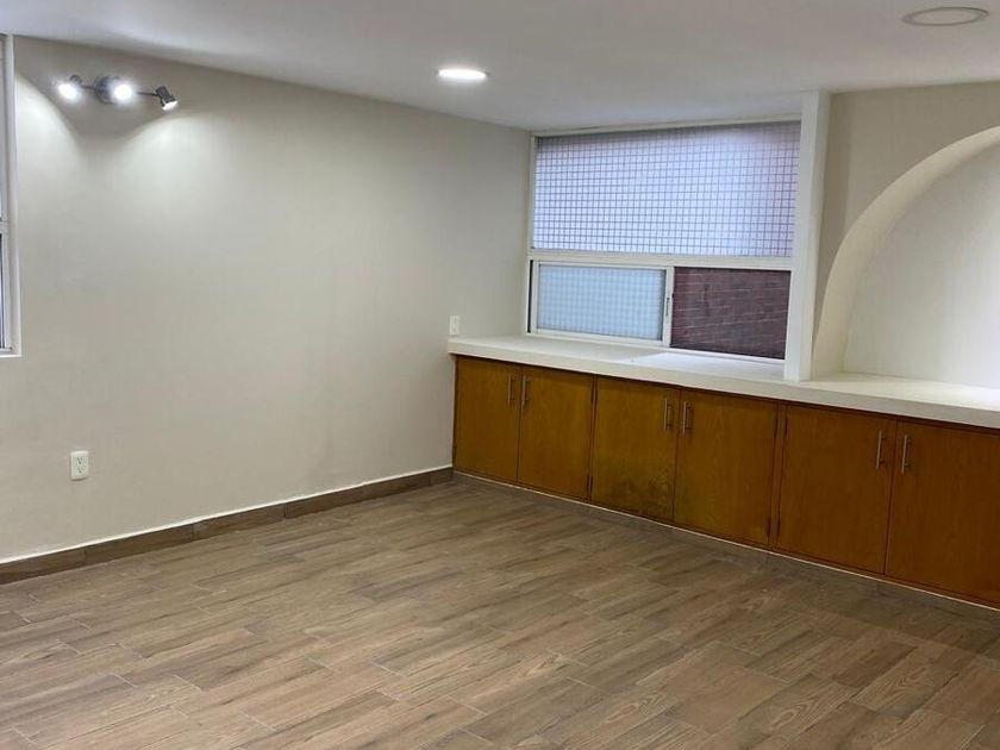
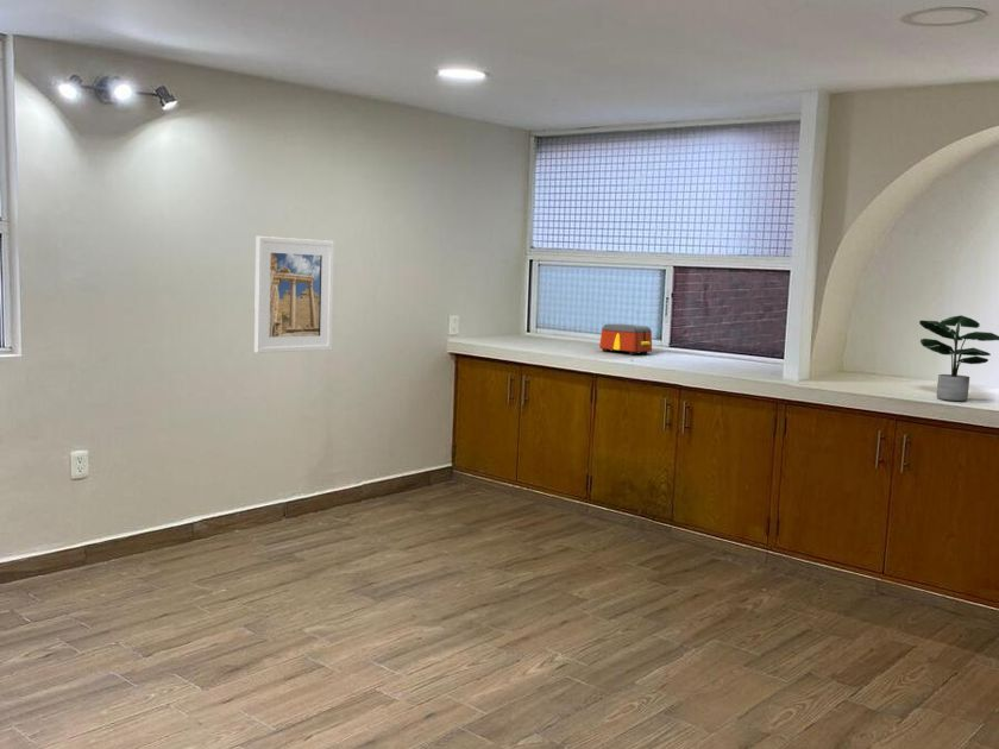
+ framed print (295, 295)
+ toaster (627, 339)
+ potted plant (960, 358)
